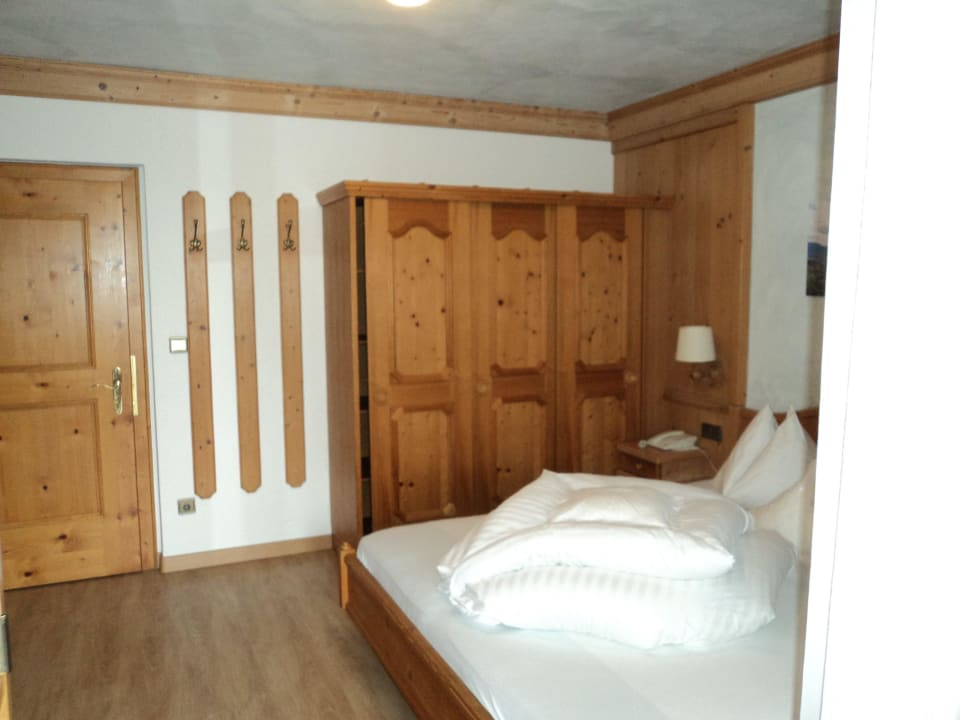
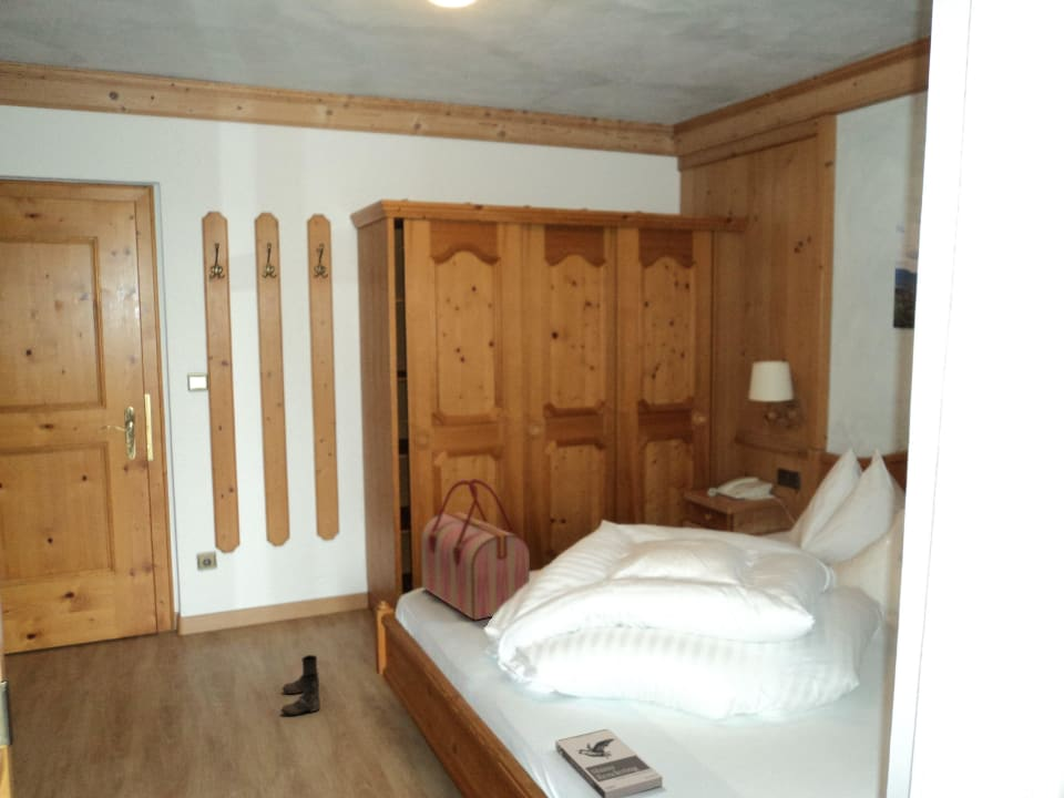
+ handbag (473, 539)
+ book (606, 761)
+ boots (300, 684)
